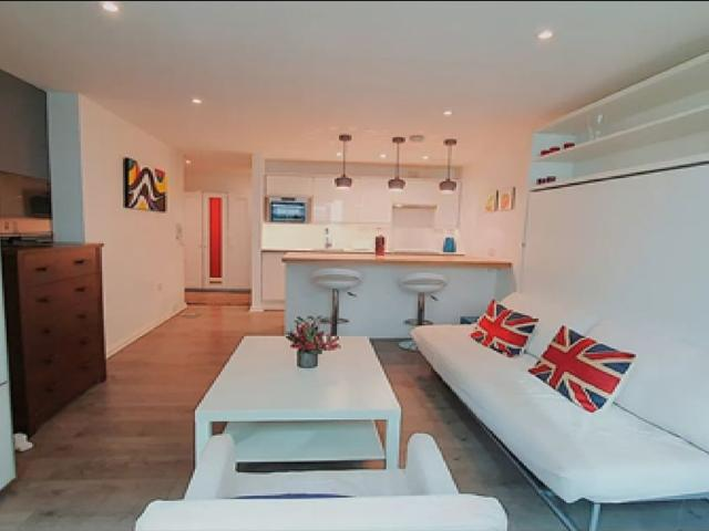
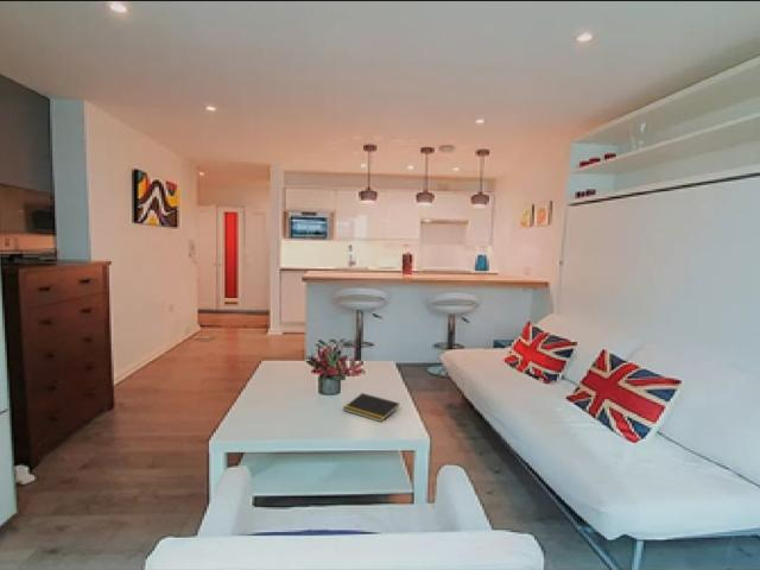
+ notepad (370, 406)
